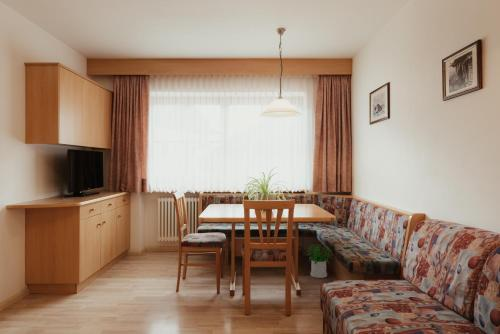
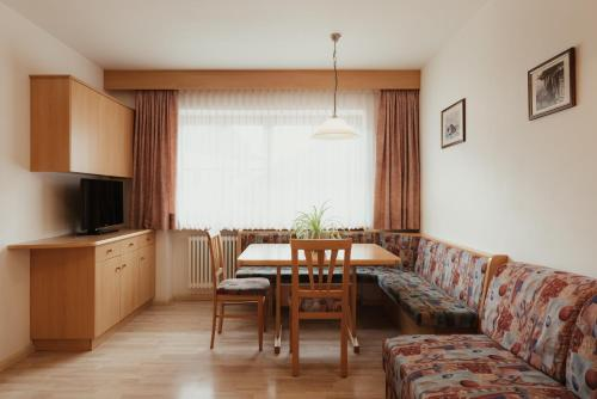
- potted plant (318, 259)
